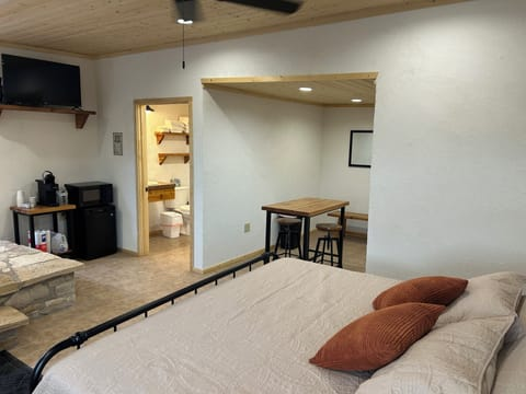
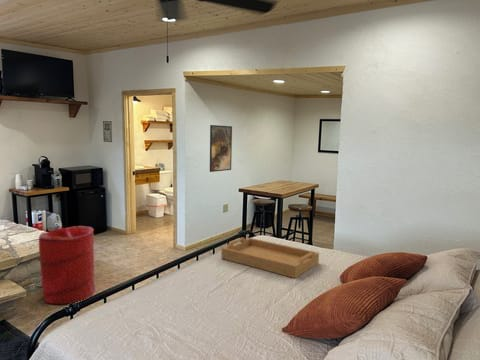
+ serving tray (269, 253)
+ laundry hamper (67, 262)
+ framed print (221, 148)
